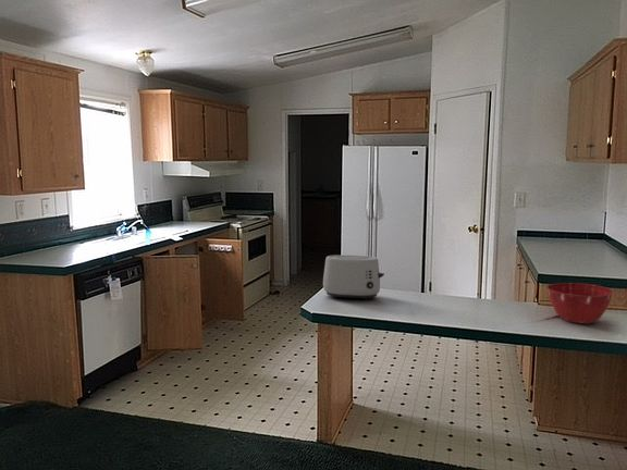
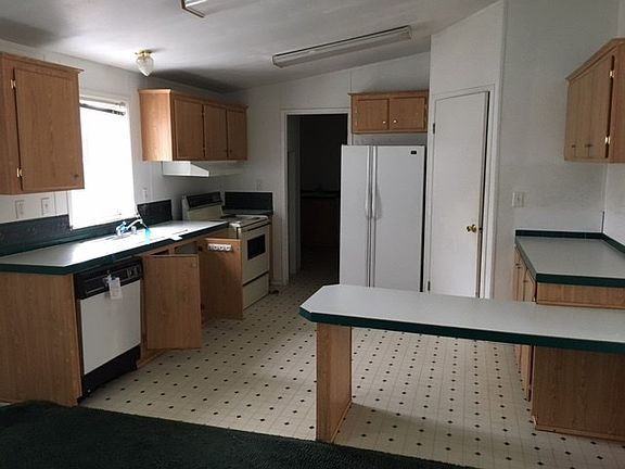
- mixing bowl (578, 304)
- toaster (352, 276)
